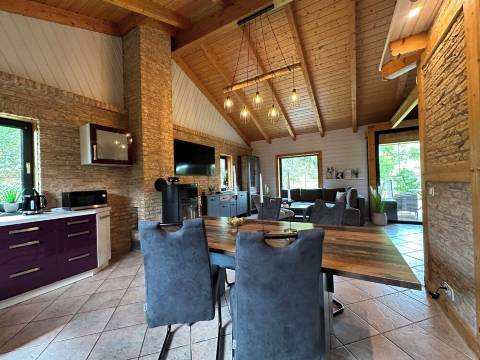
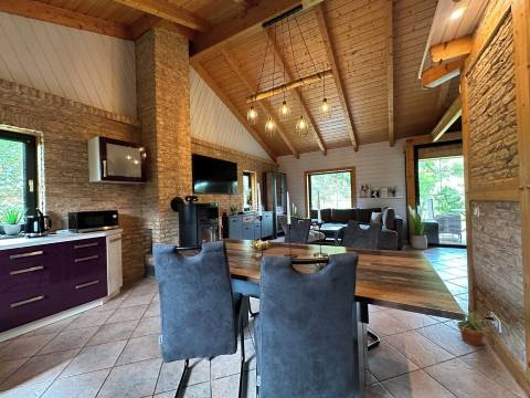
+ potted plant (470, 326)
